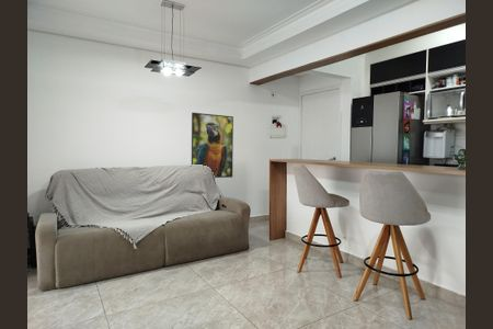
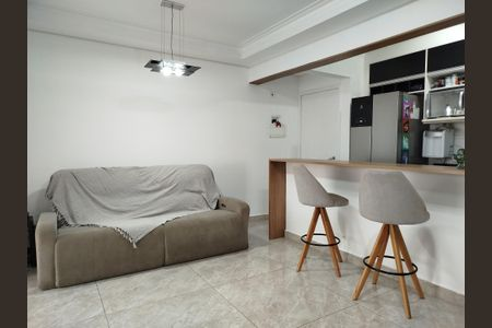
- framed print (213, 146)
